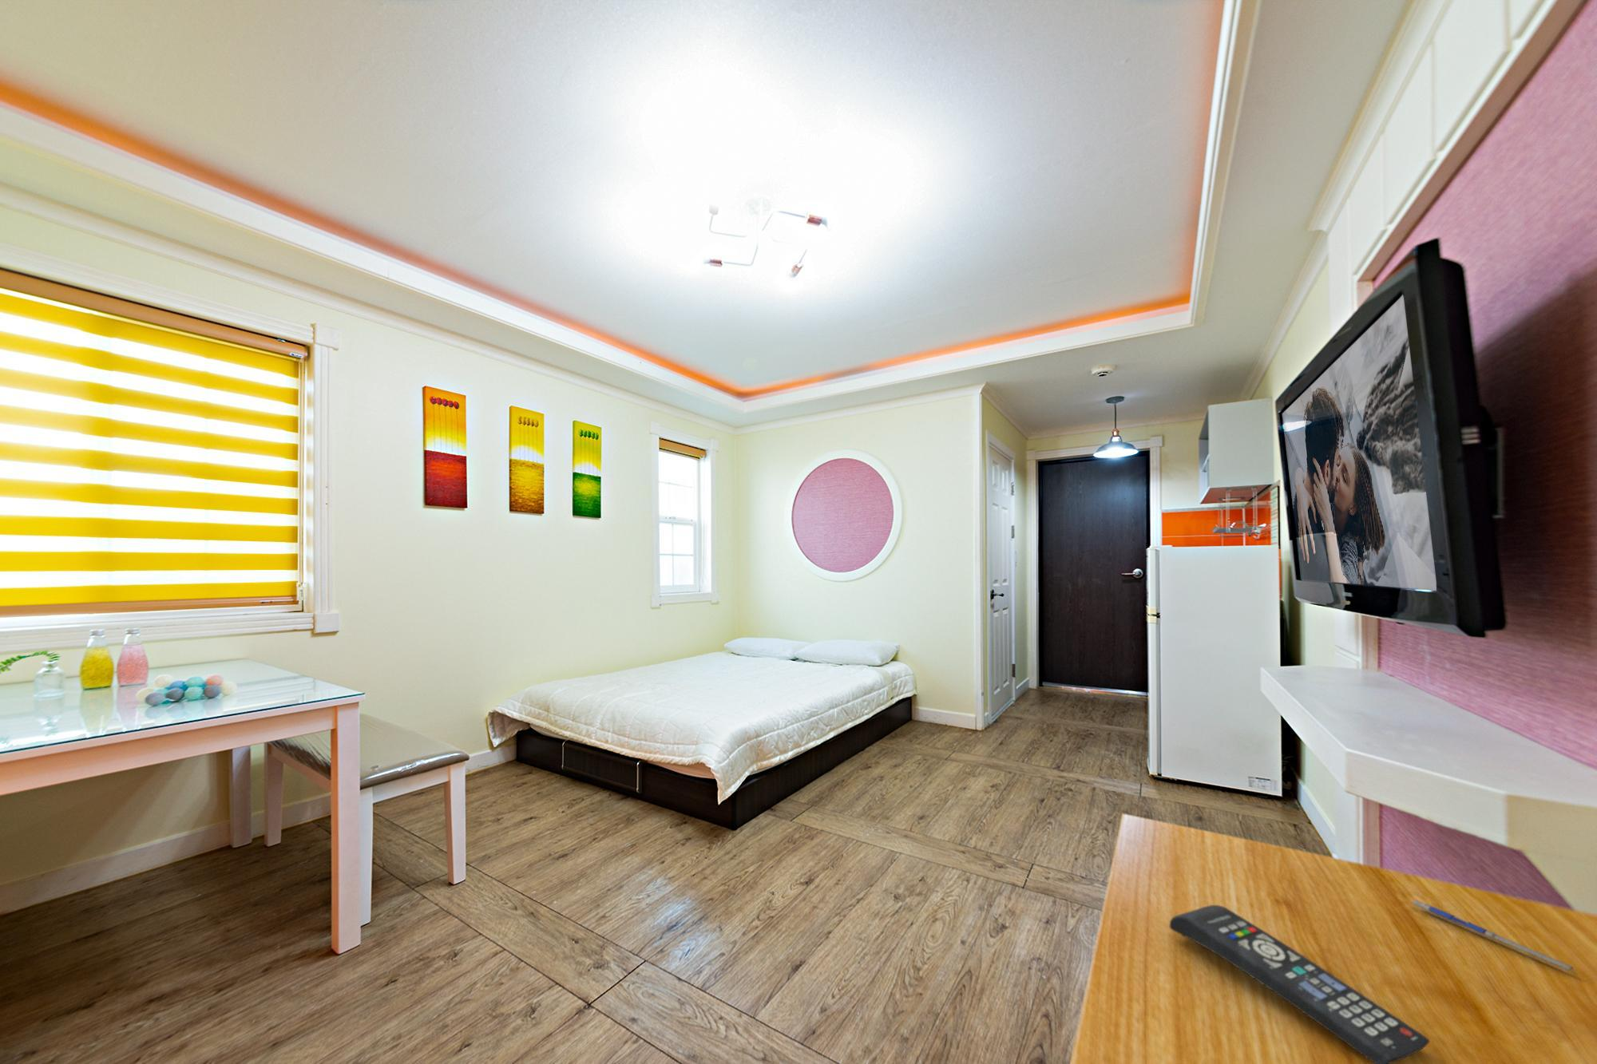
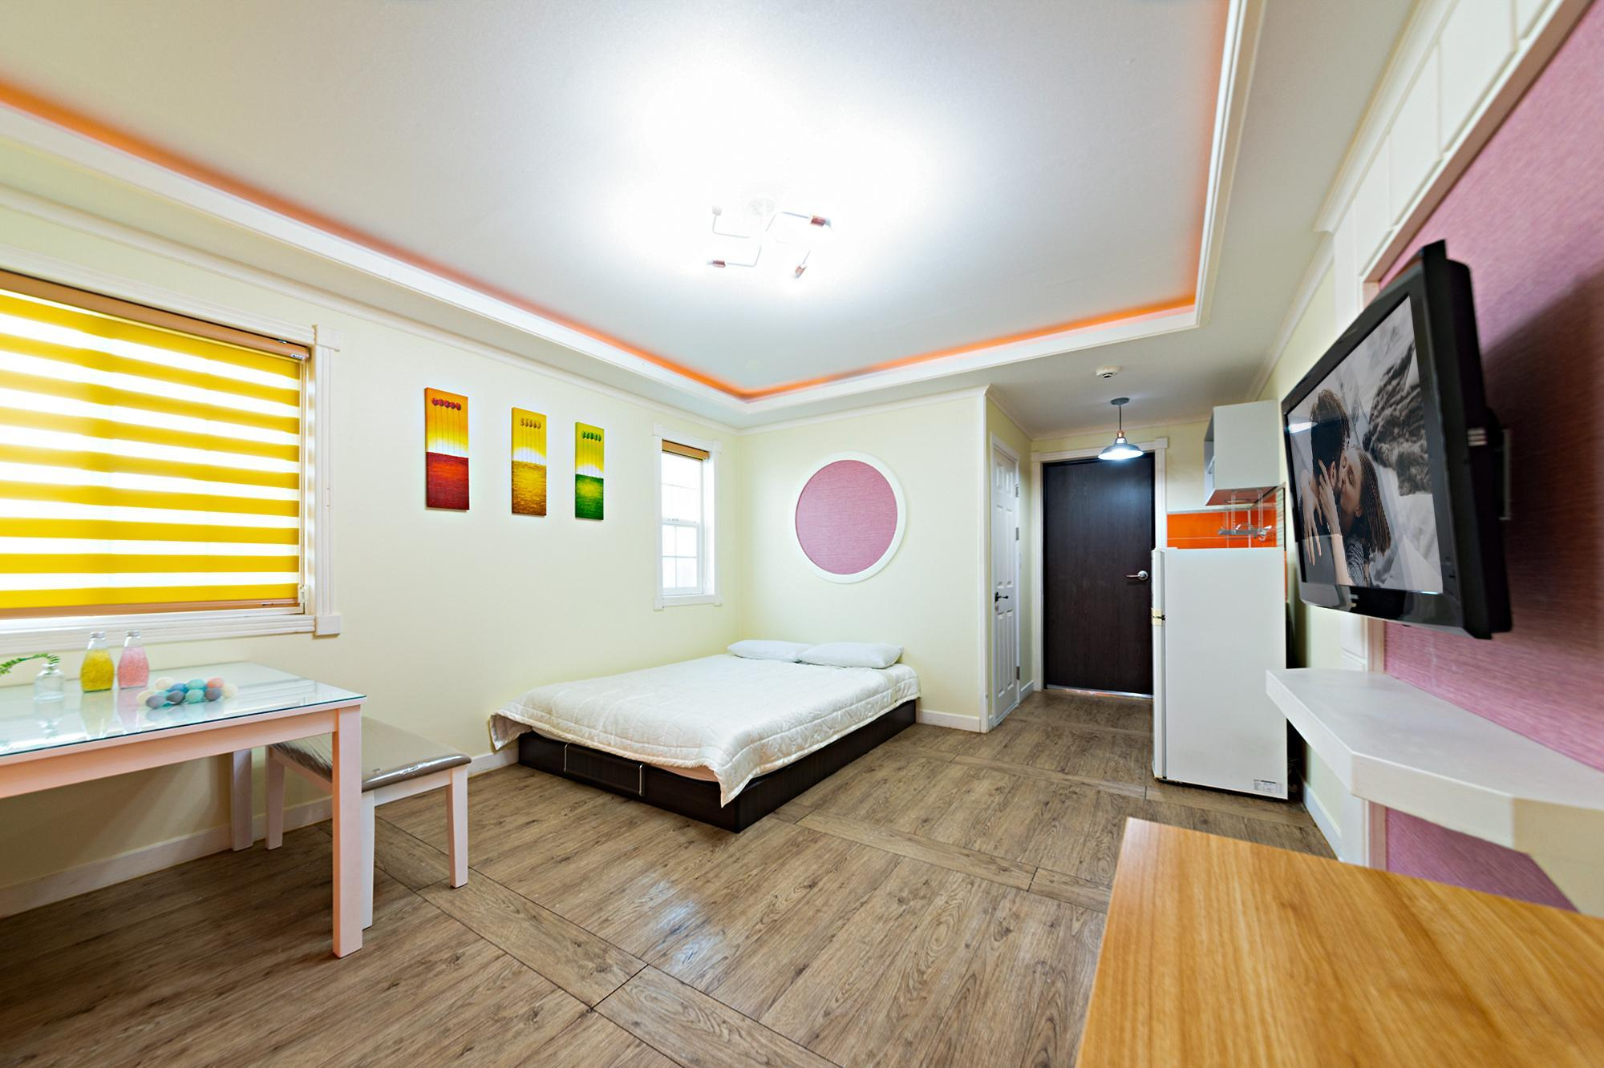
- remote control (1279, 970)
- pen (1489, 933)
